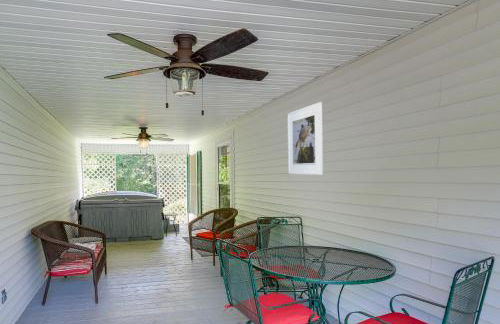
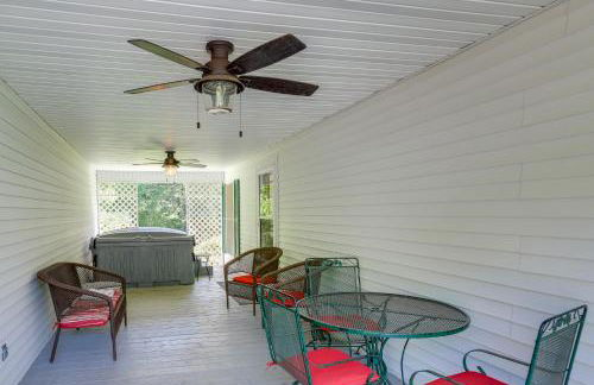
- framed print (303, 141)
